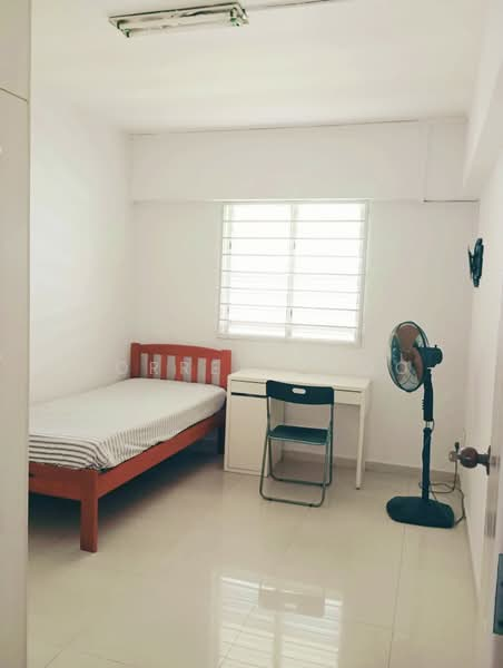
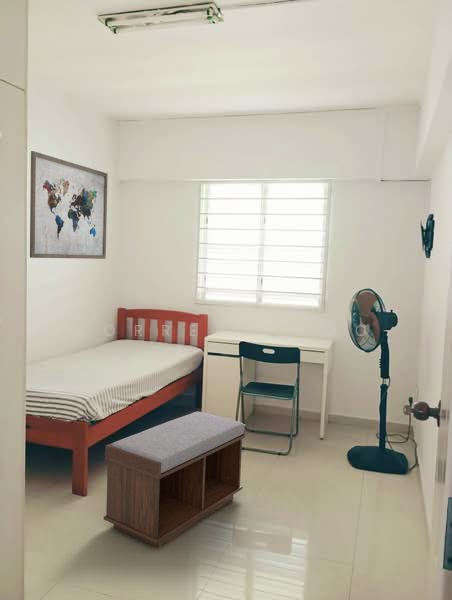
+ wall art (72, 211)
+ bench (180, 471)
